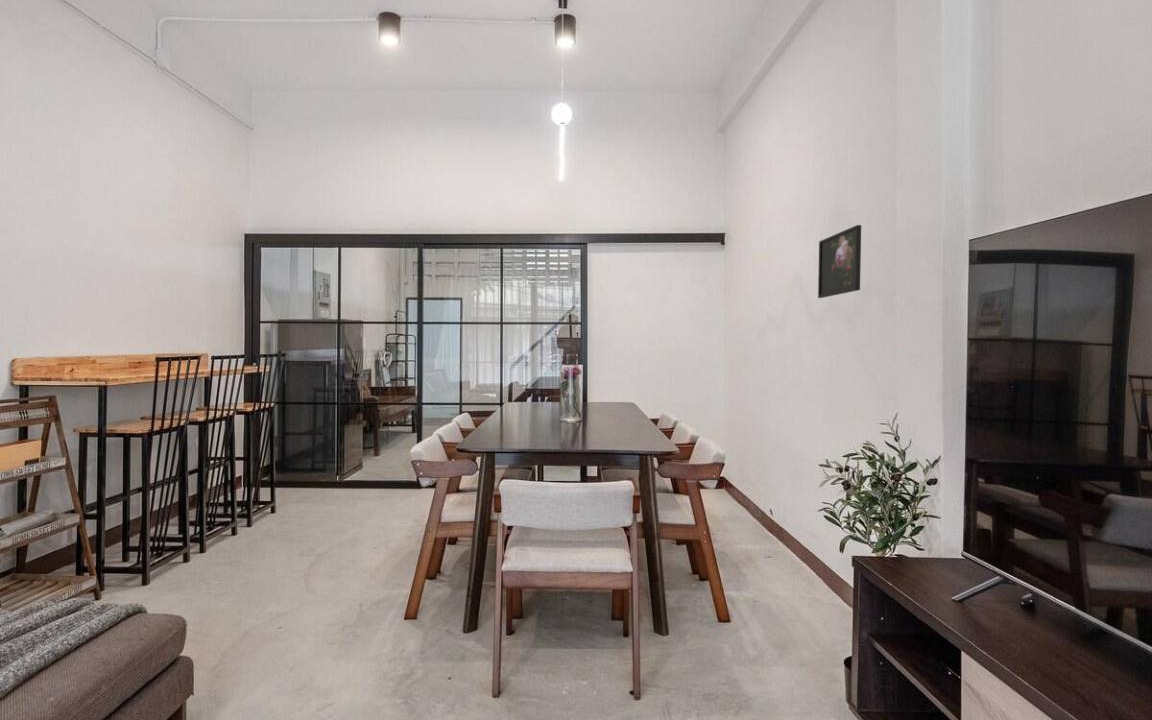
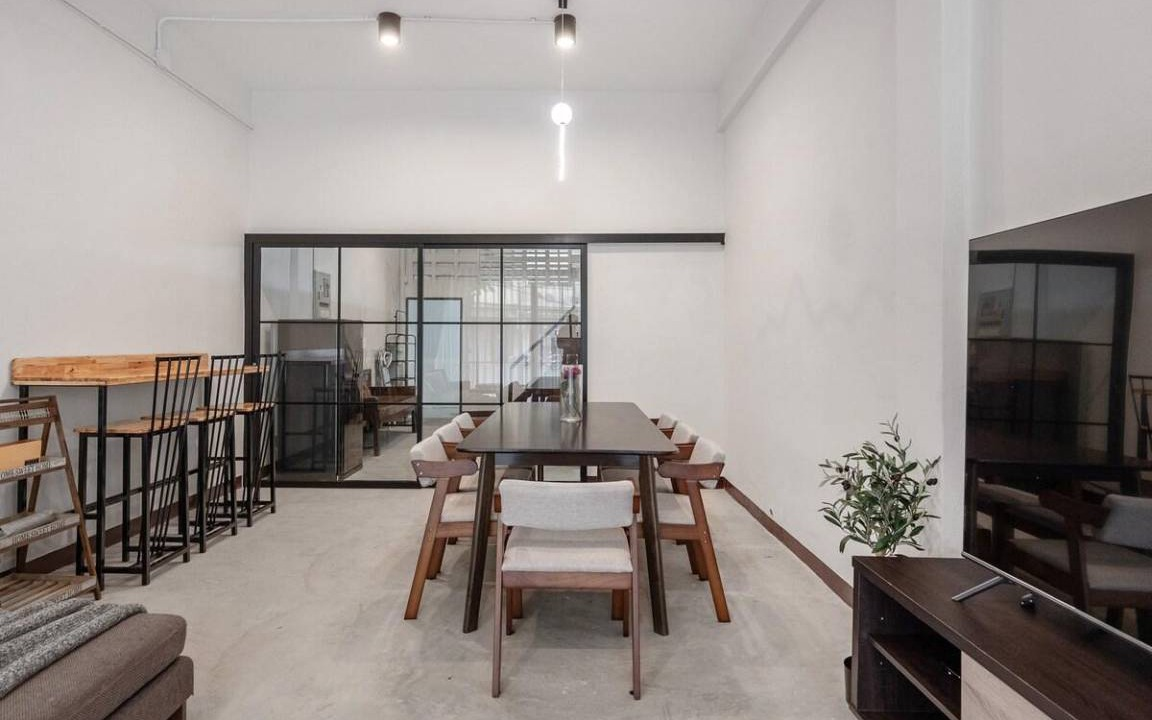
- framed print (838, 264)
